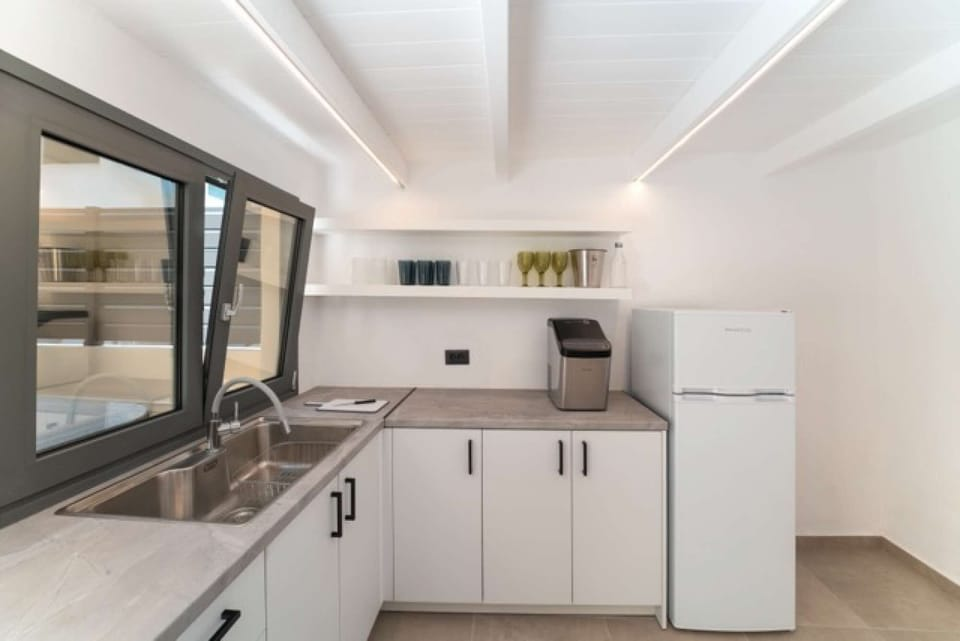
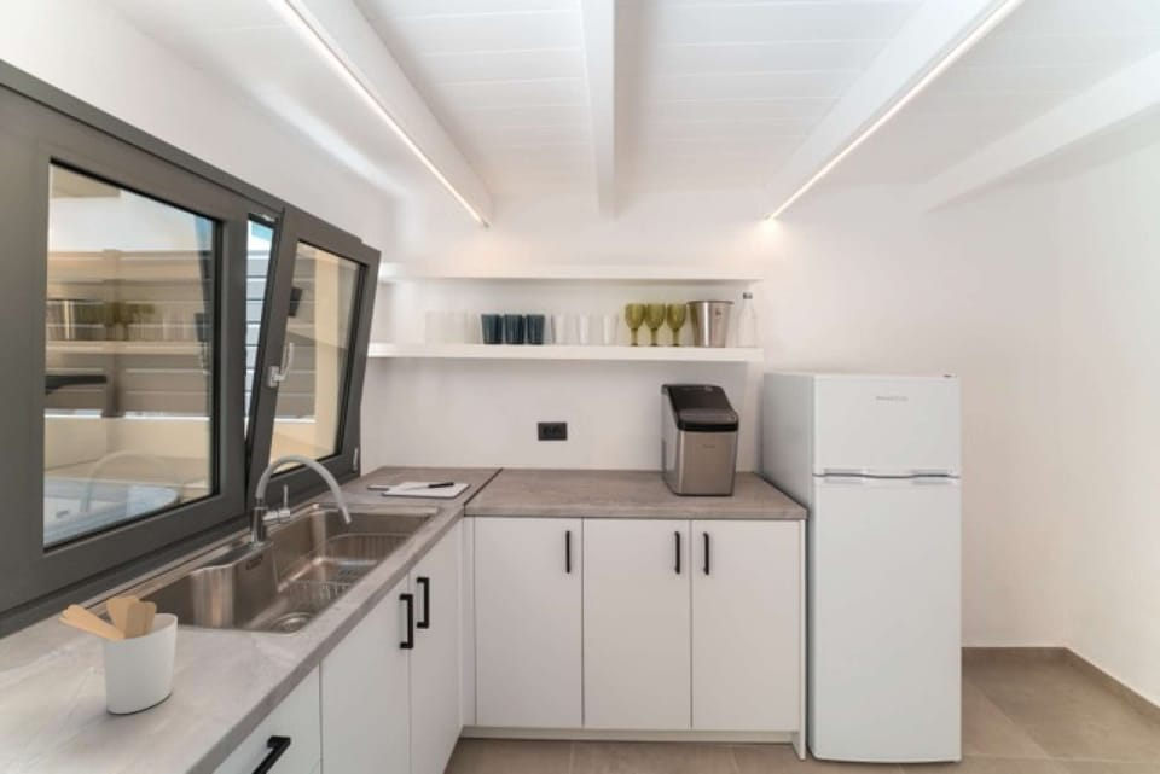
+ utensil holder (120, 650)
